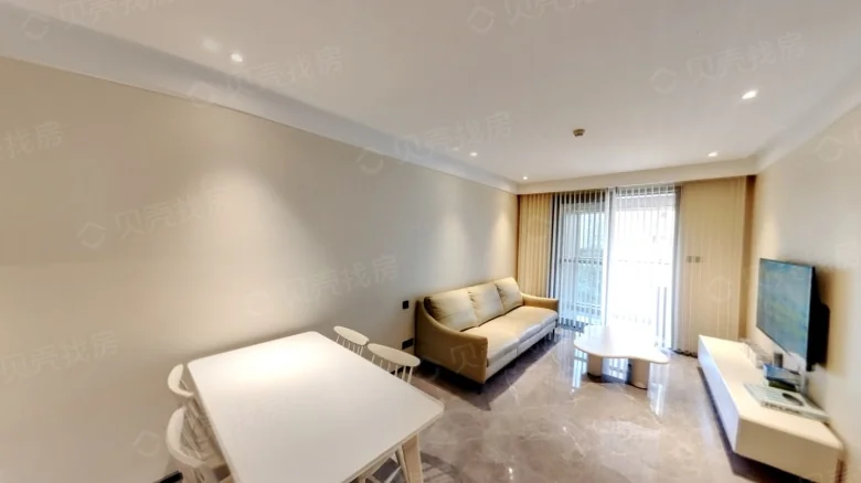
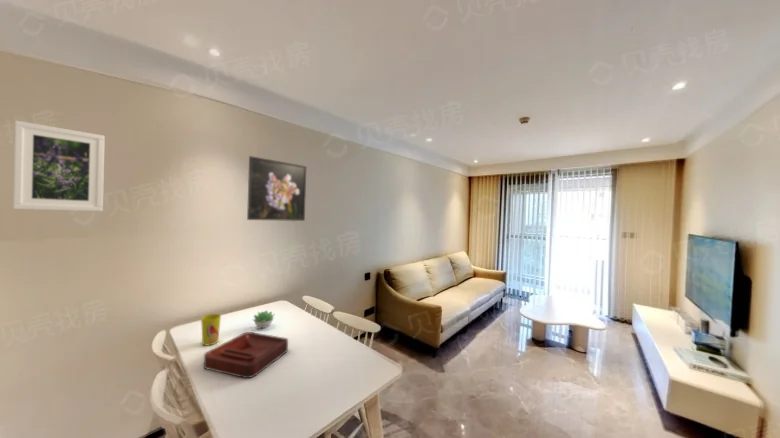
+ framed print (62, 169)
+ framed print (279, 191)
+ cup (210, 329)
+ decorative tray (248, 352)
+ succulent plant (263, 319)
